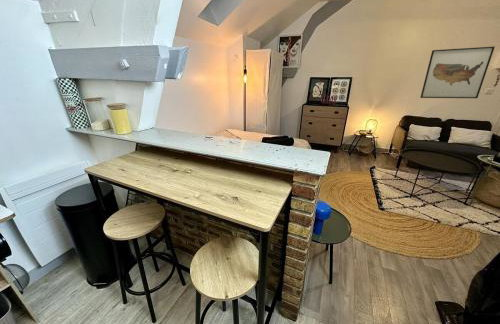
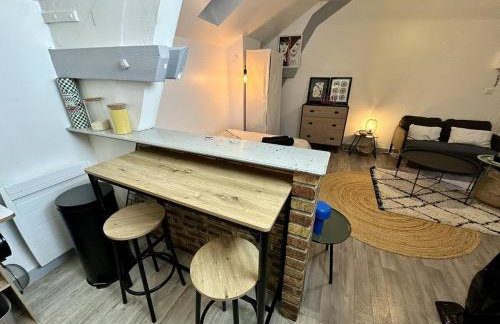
- wall art (454, 74)
